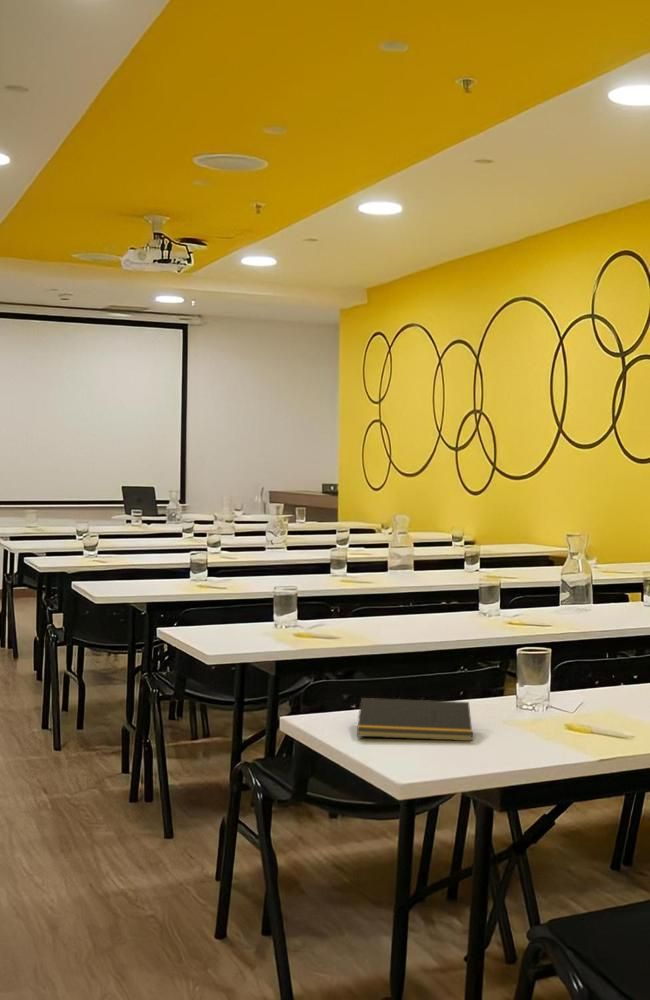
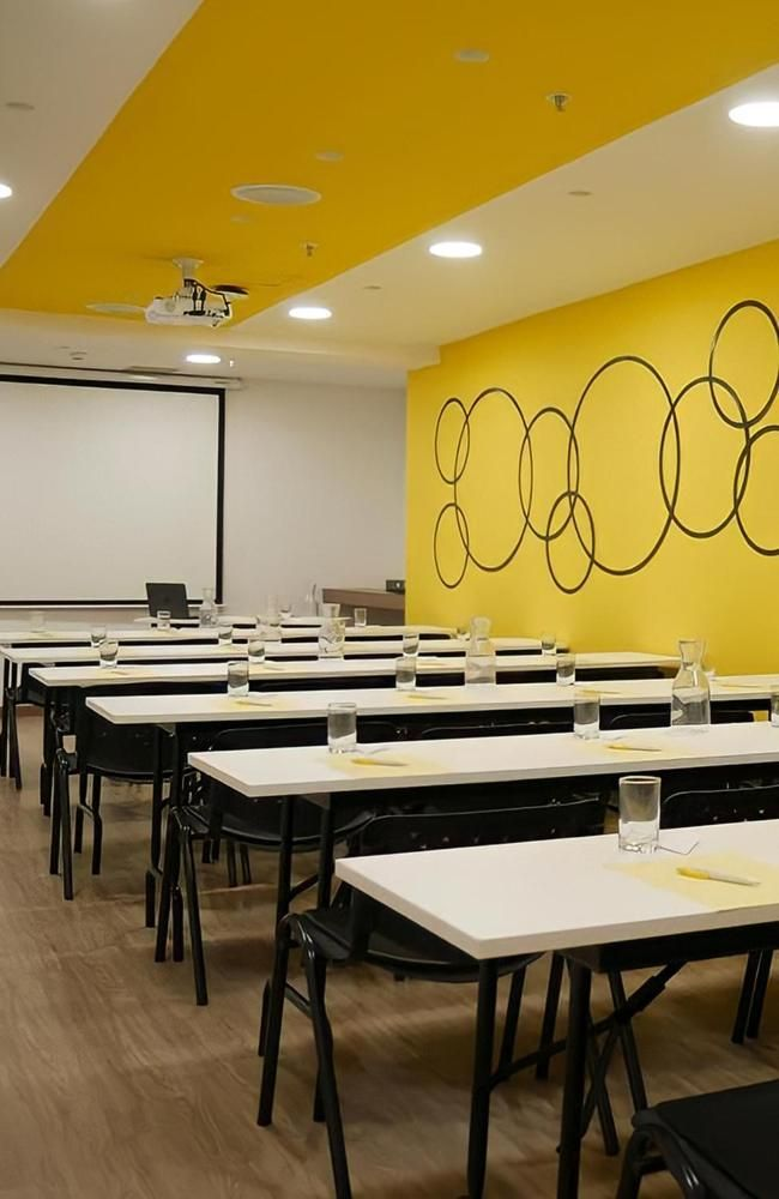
- notepad (414, 718)
